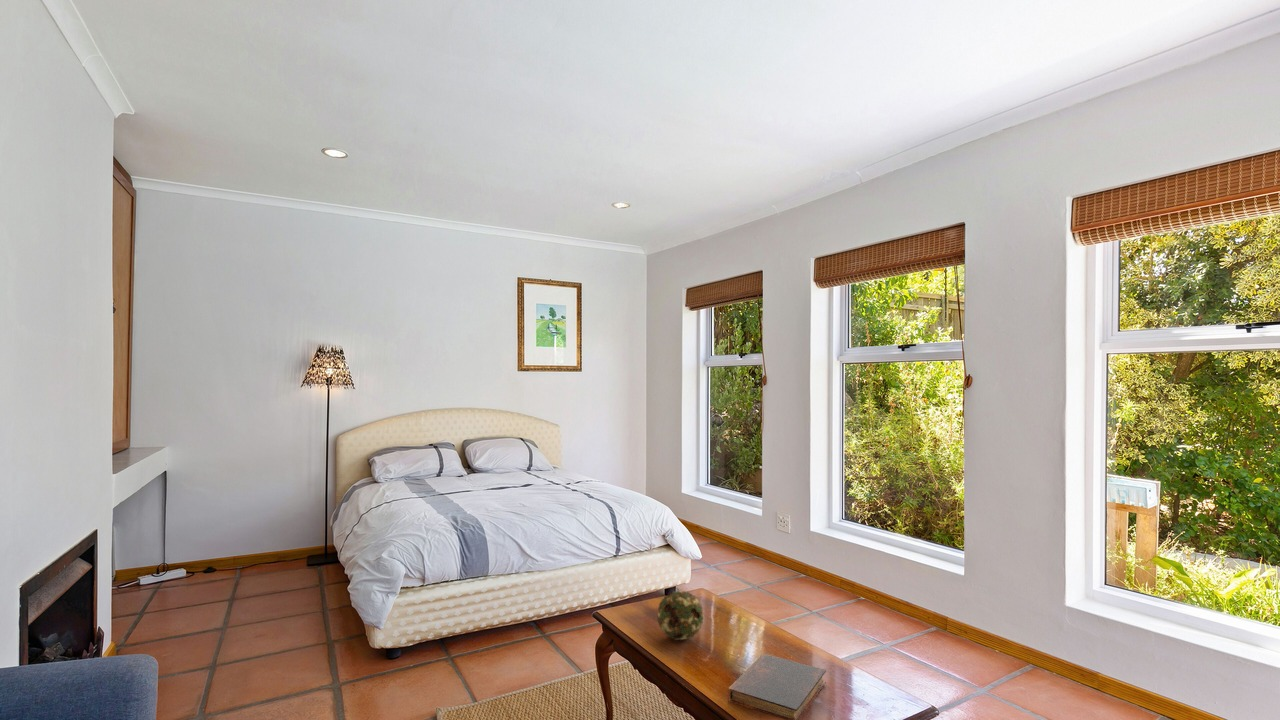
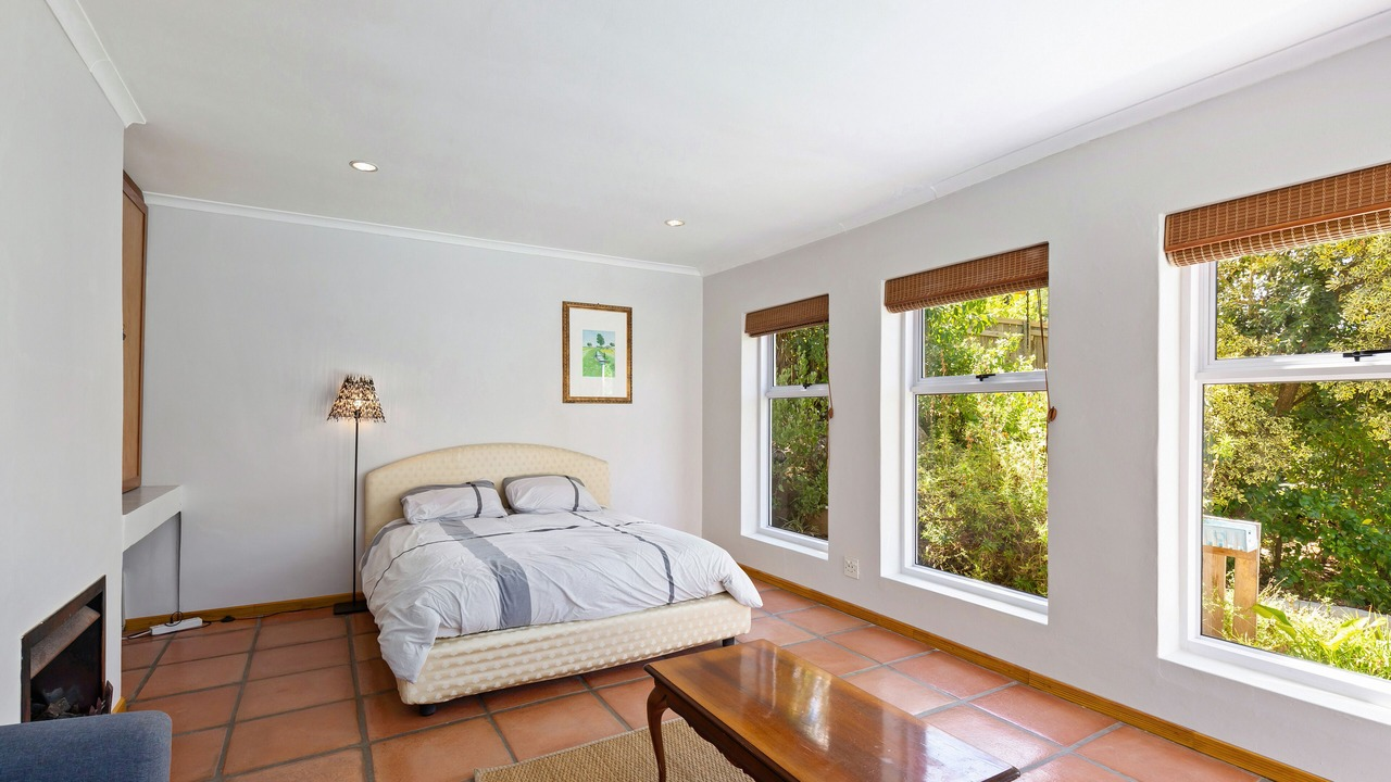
- decorative ball (680, 614)
- book (778, 685)
